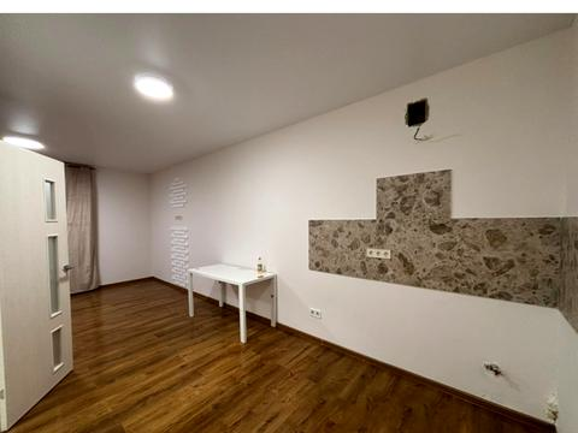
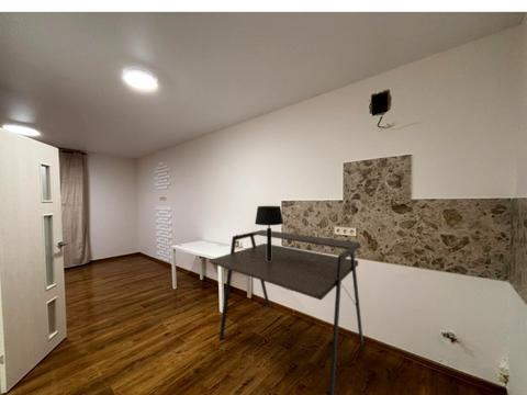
+ desk (288, 289)
+ table lamp (269, 233)
